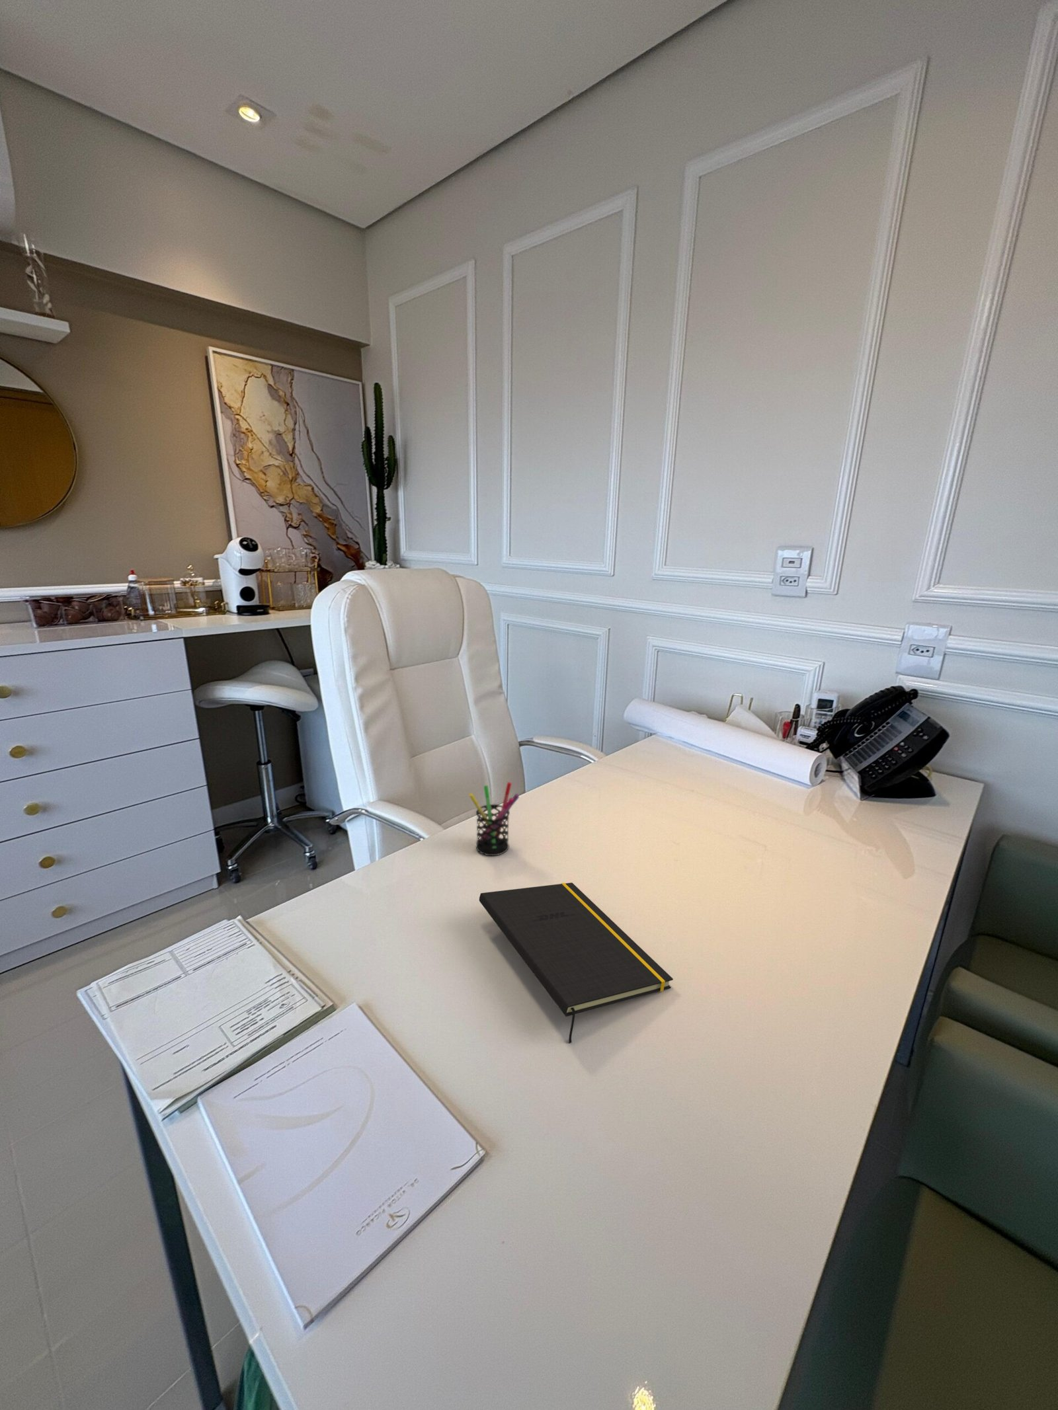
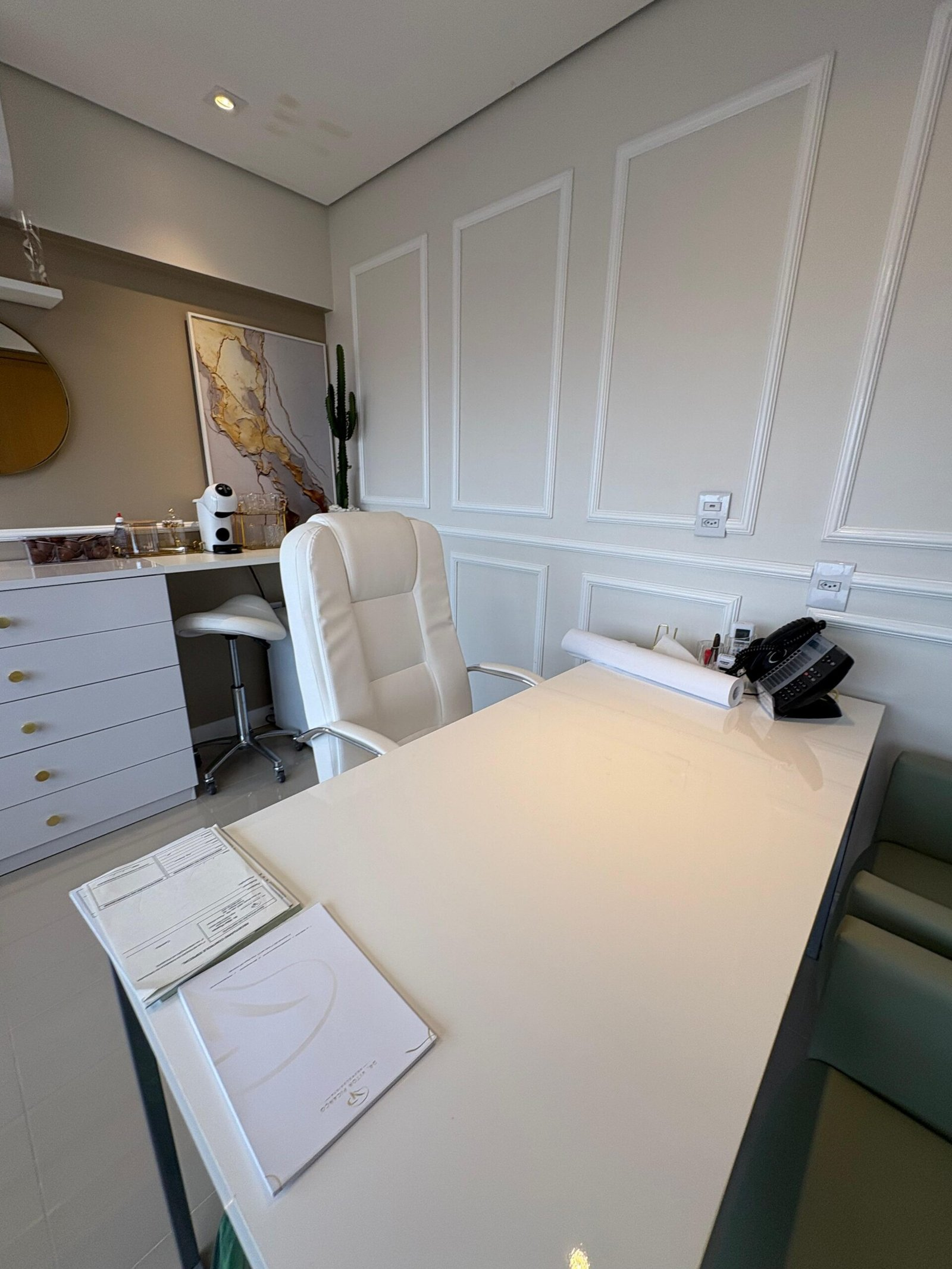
- notepad (569, 938)
- pen holder (493, 814)
